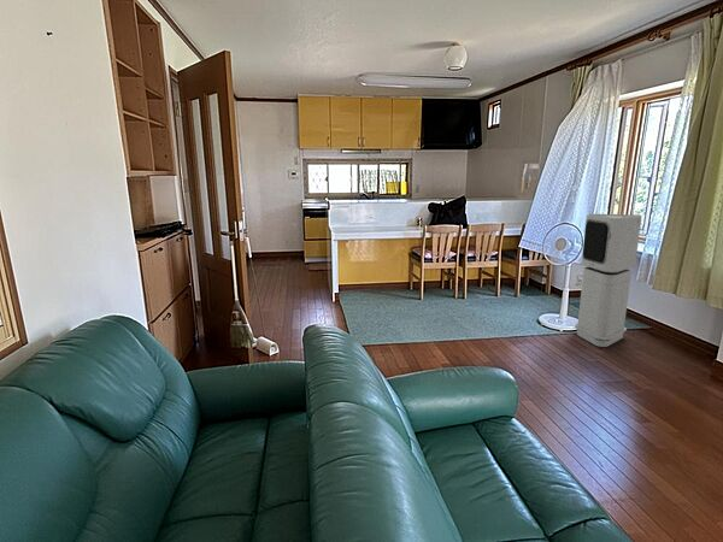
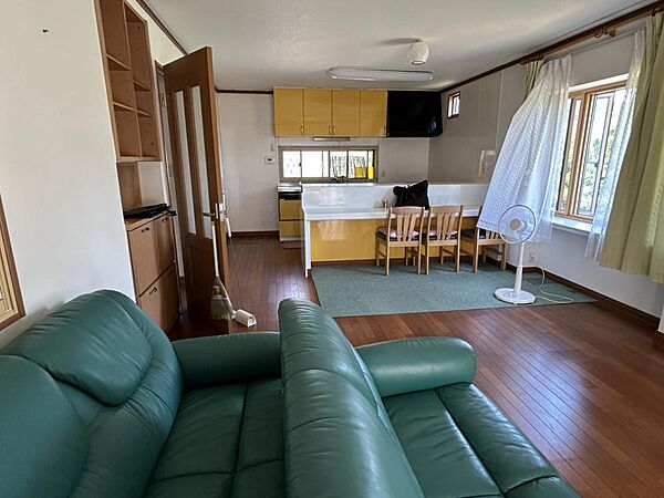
- air purifier (611, 278)
